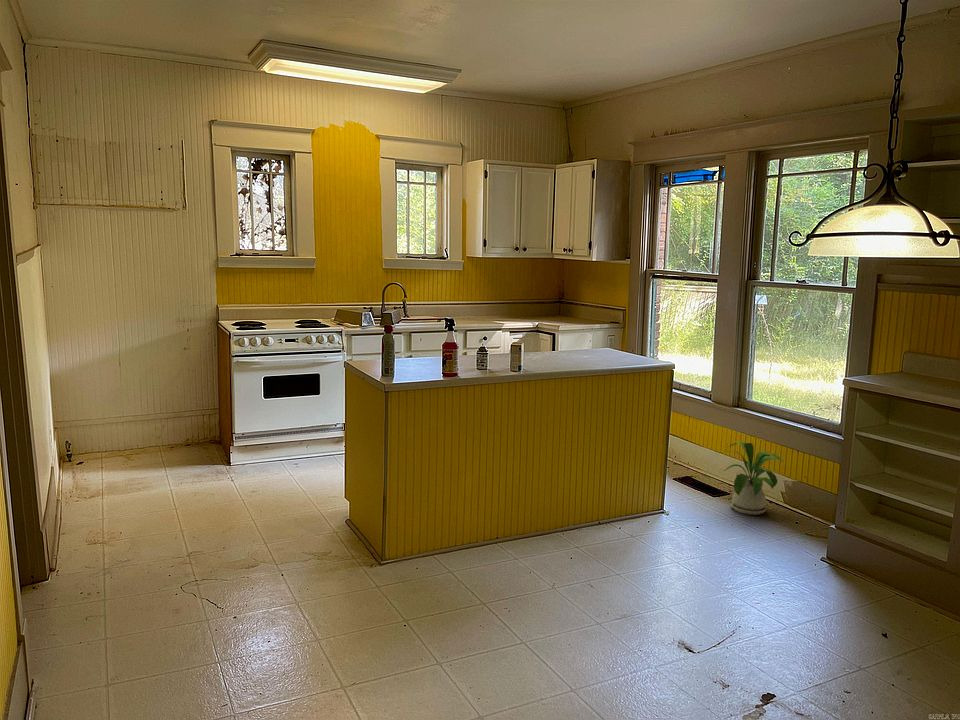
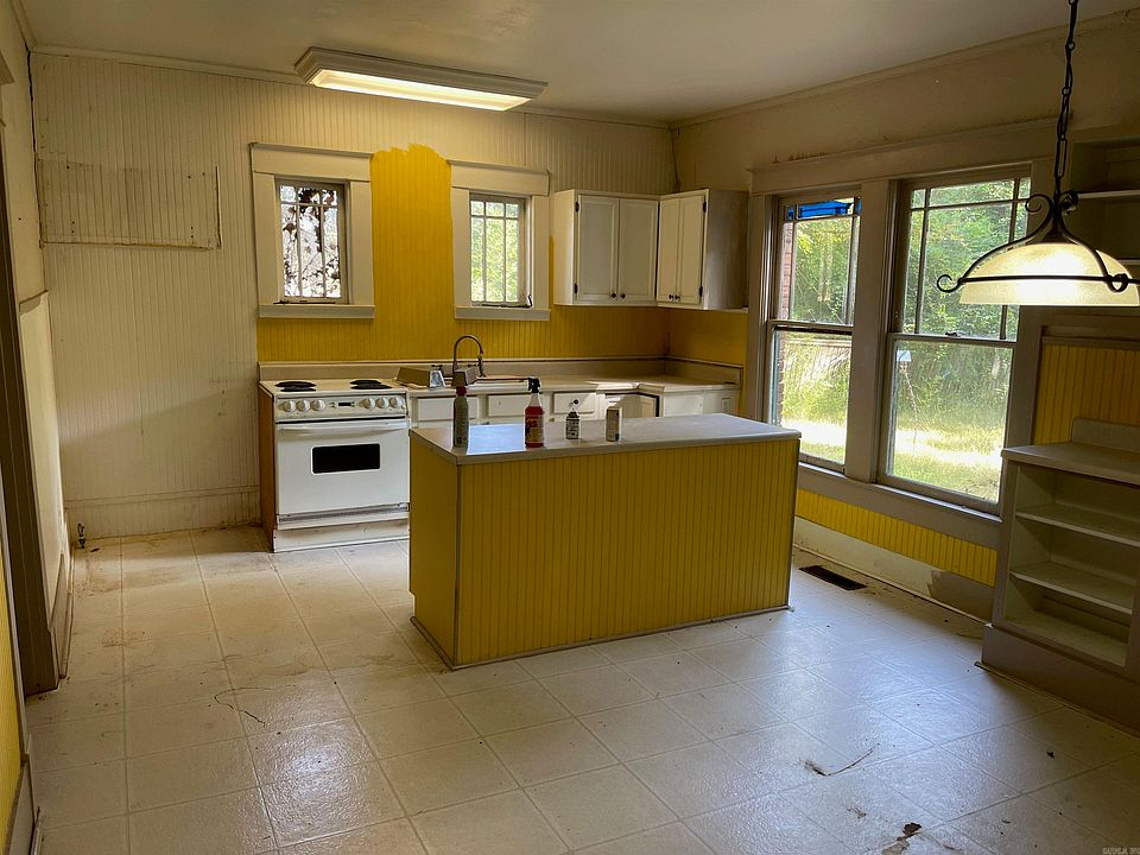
- house plant (757, 473)
